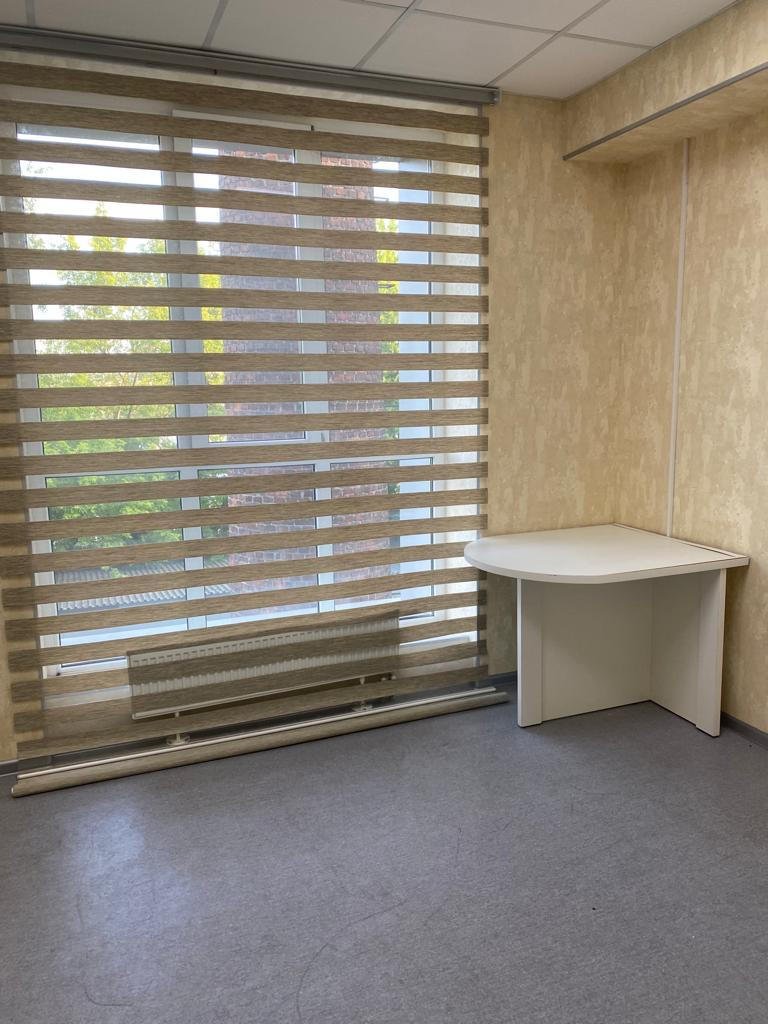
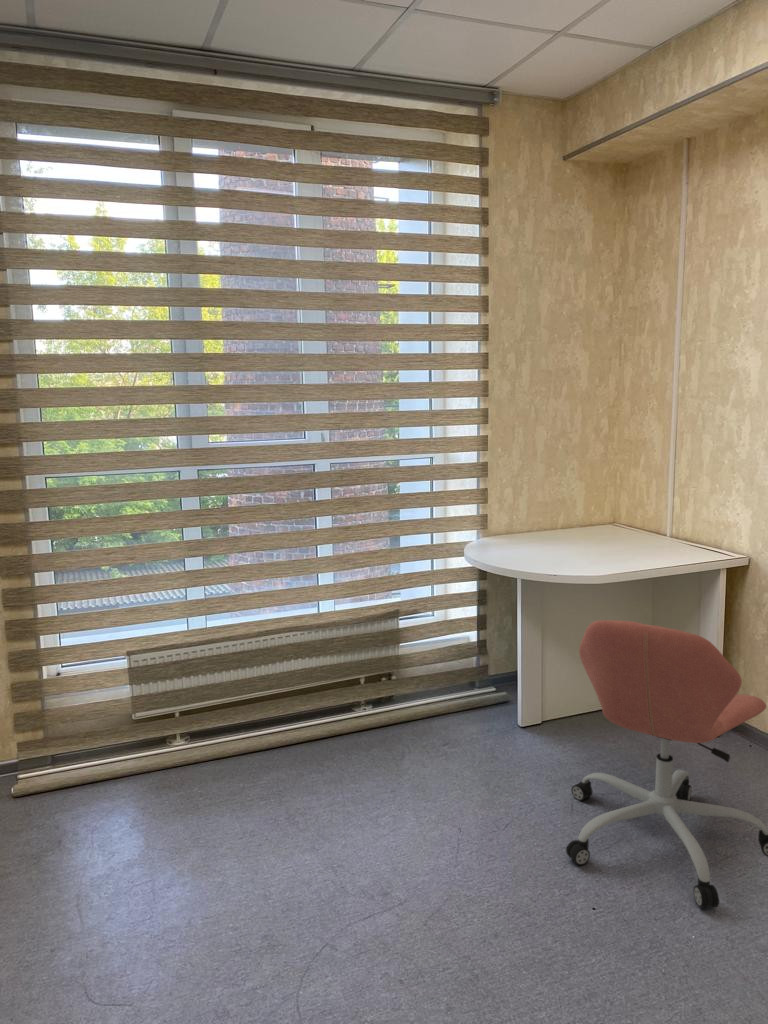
+ office chair (666, 721)
